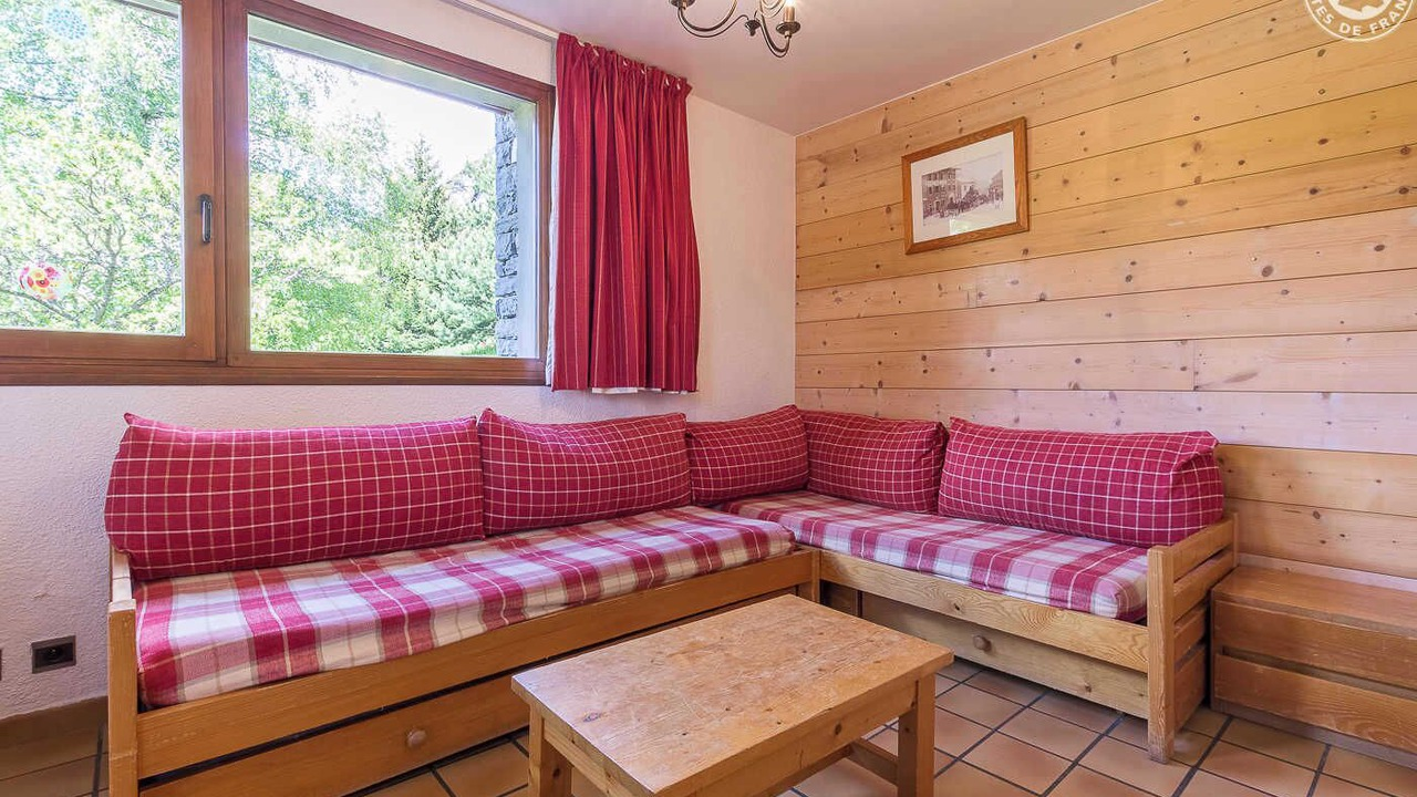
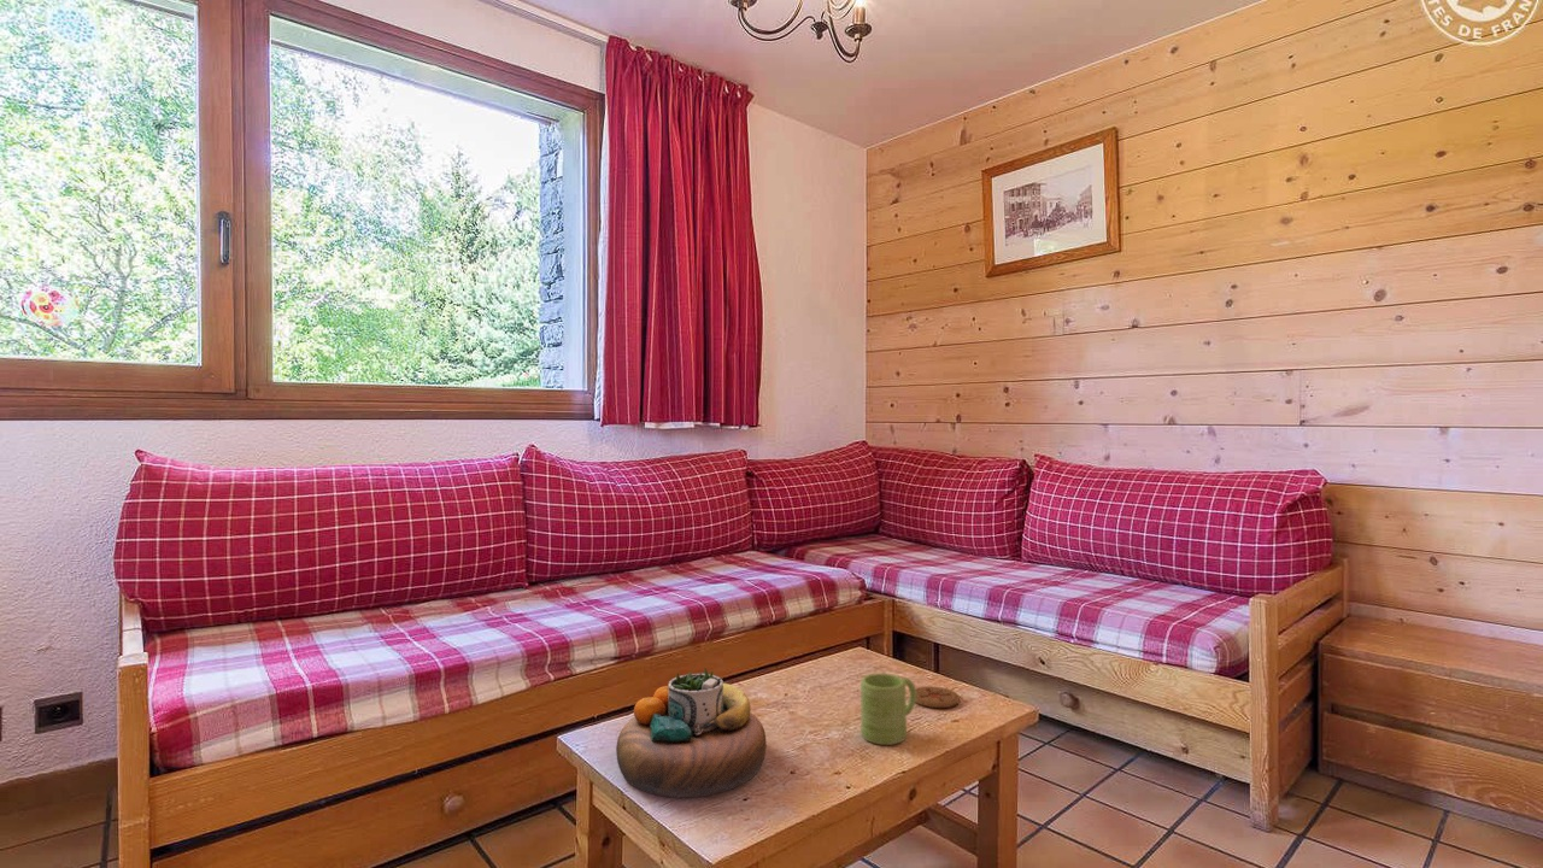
+ mug (891, 705)
+ coaster (934, 697)
+ decorative bowl (692, 715)
